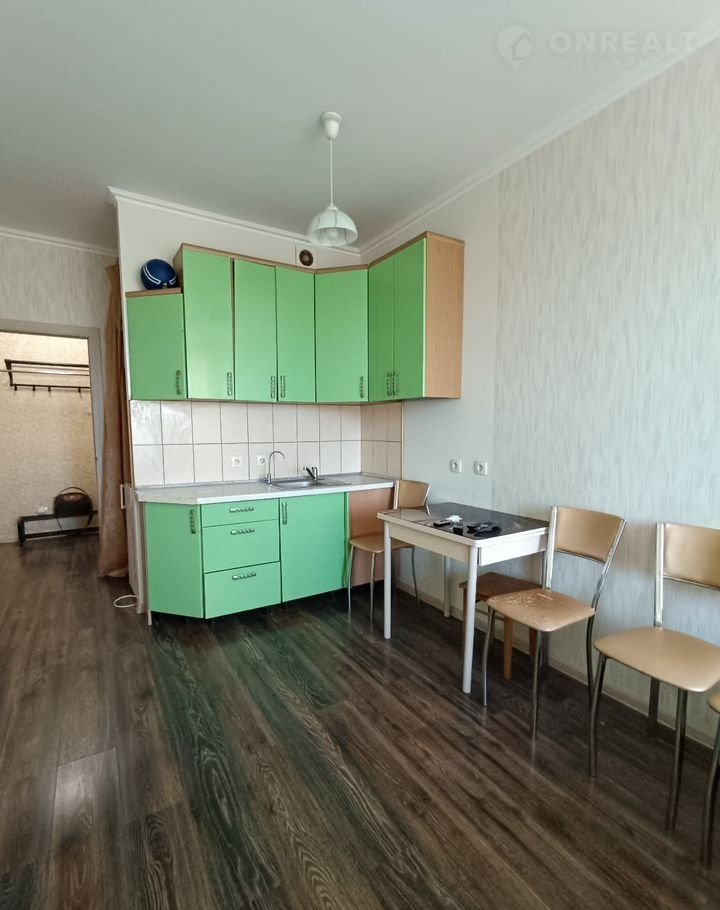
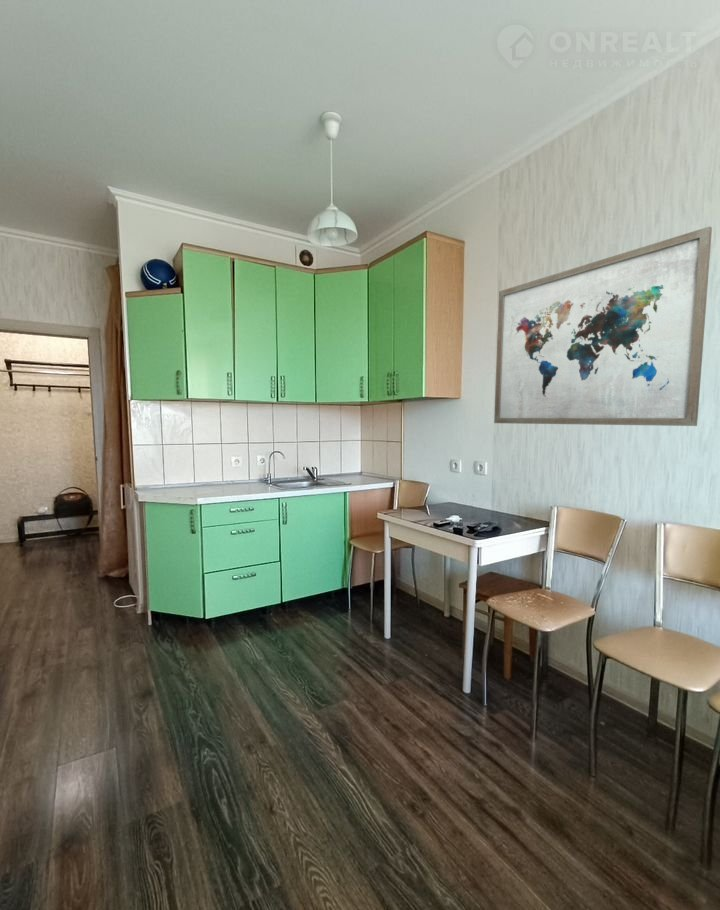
+ wall art (579, 346)
